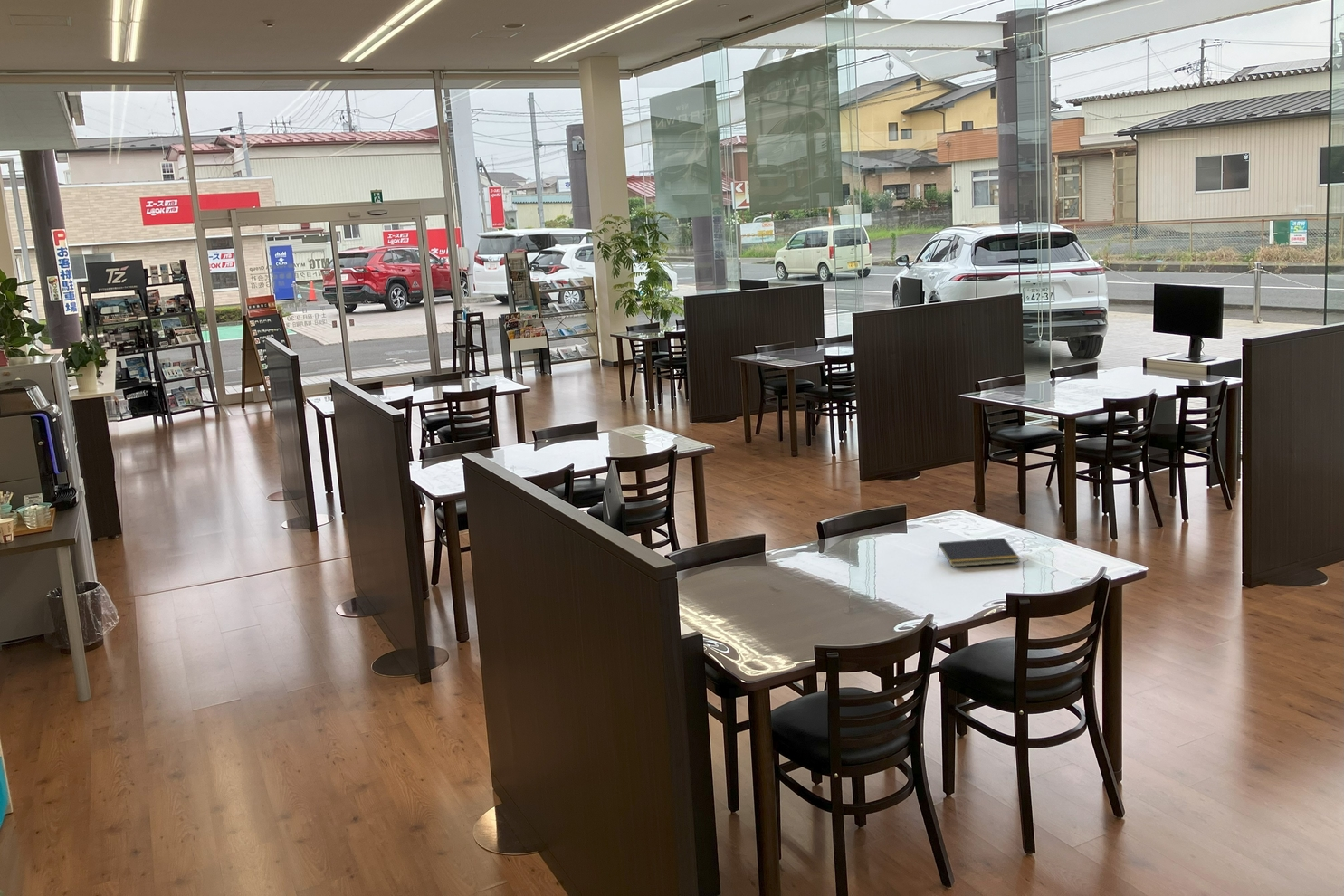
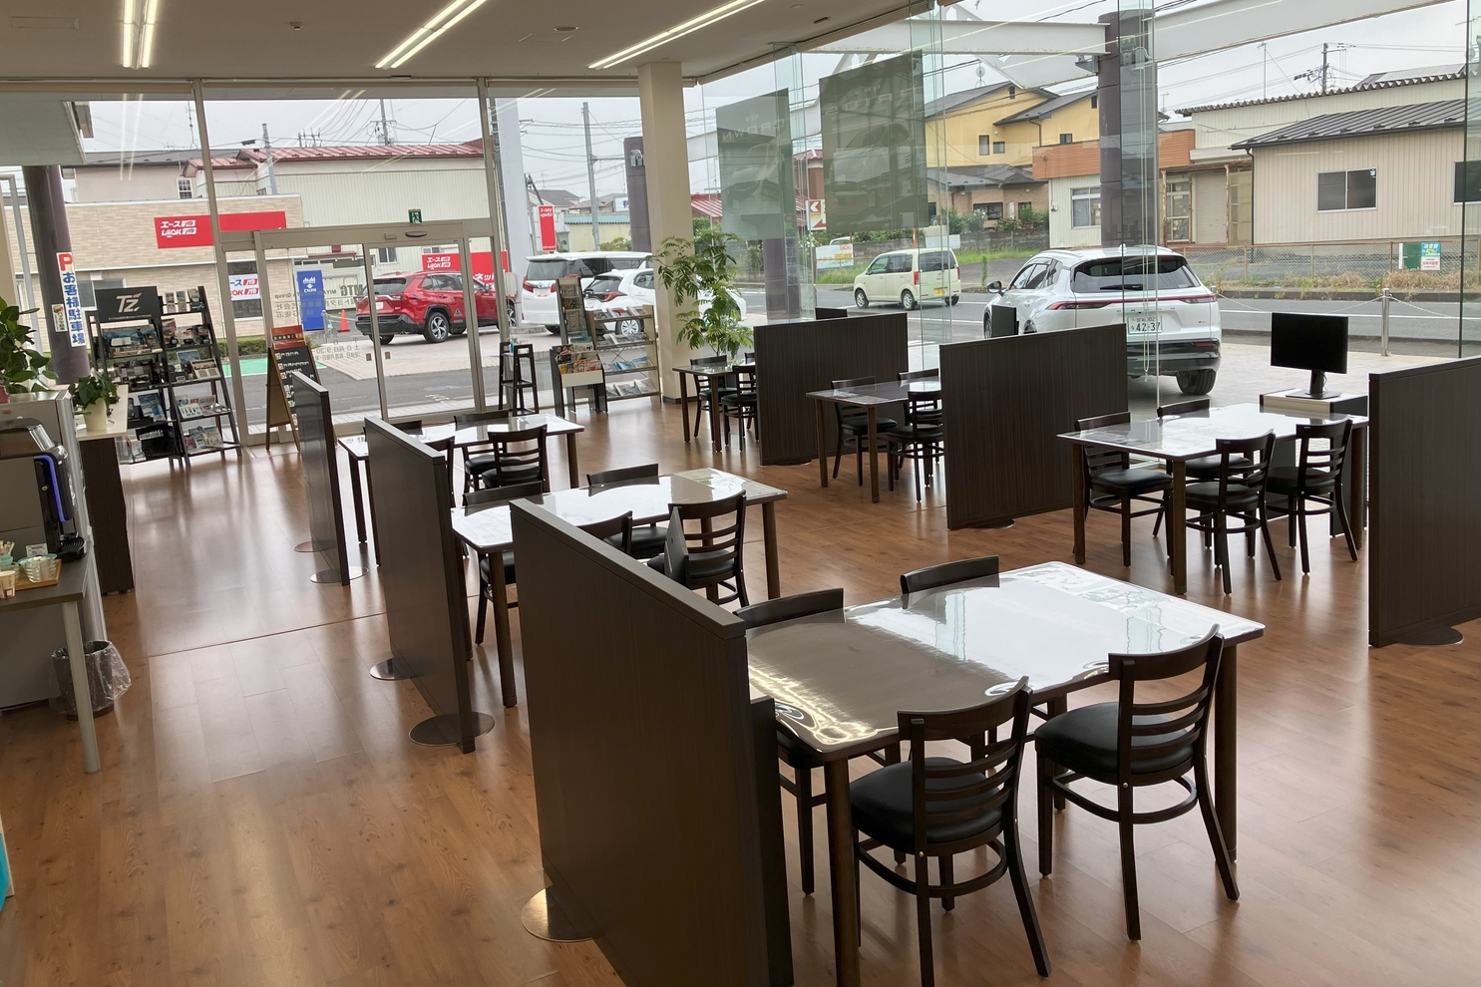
- notepad (978, 552)
